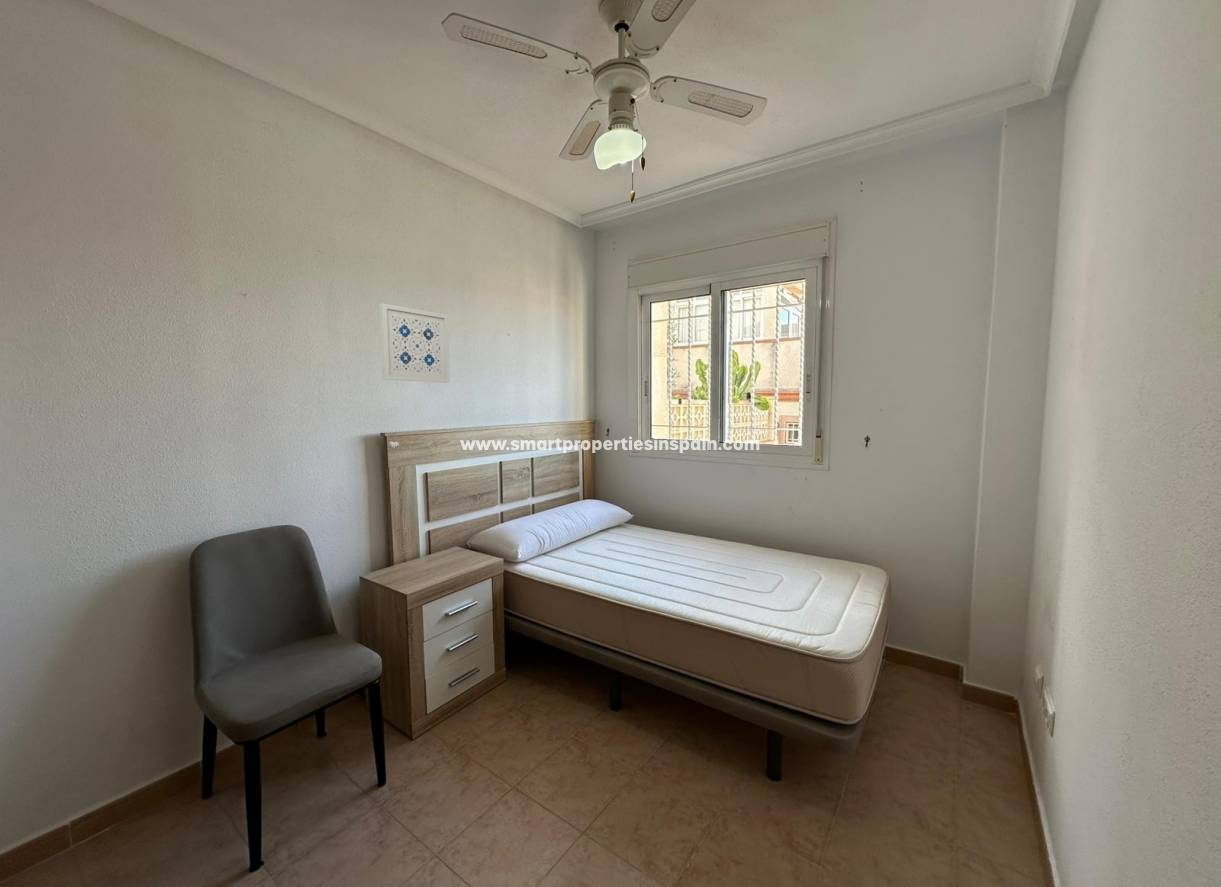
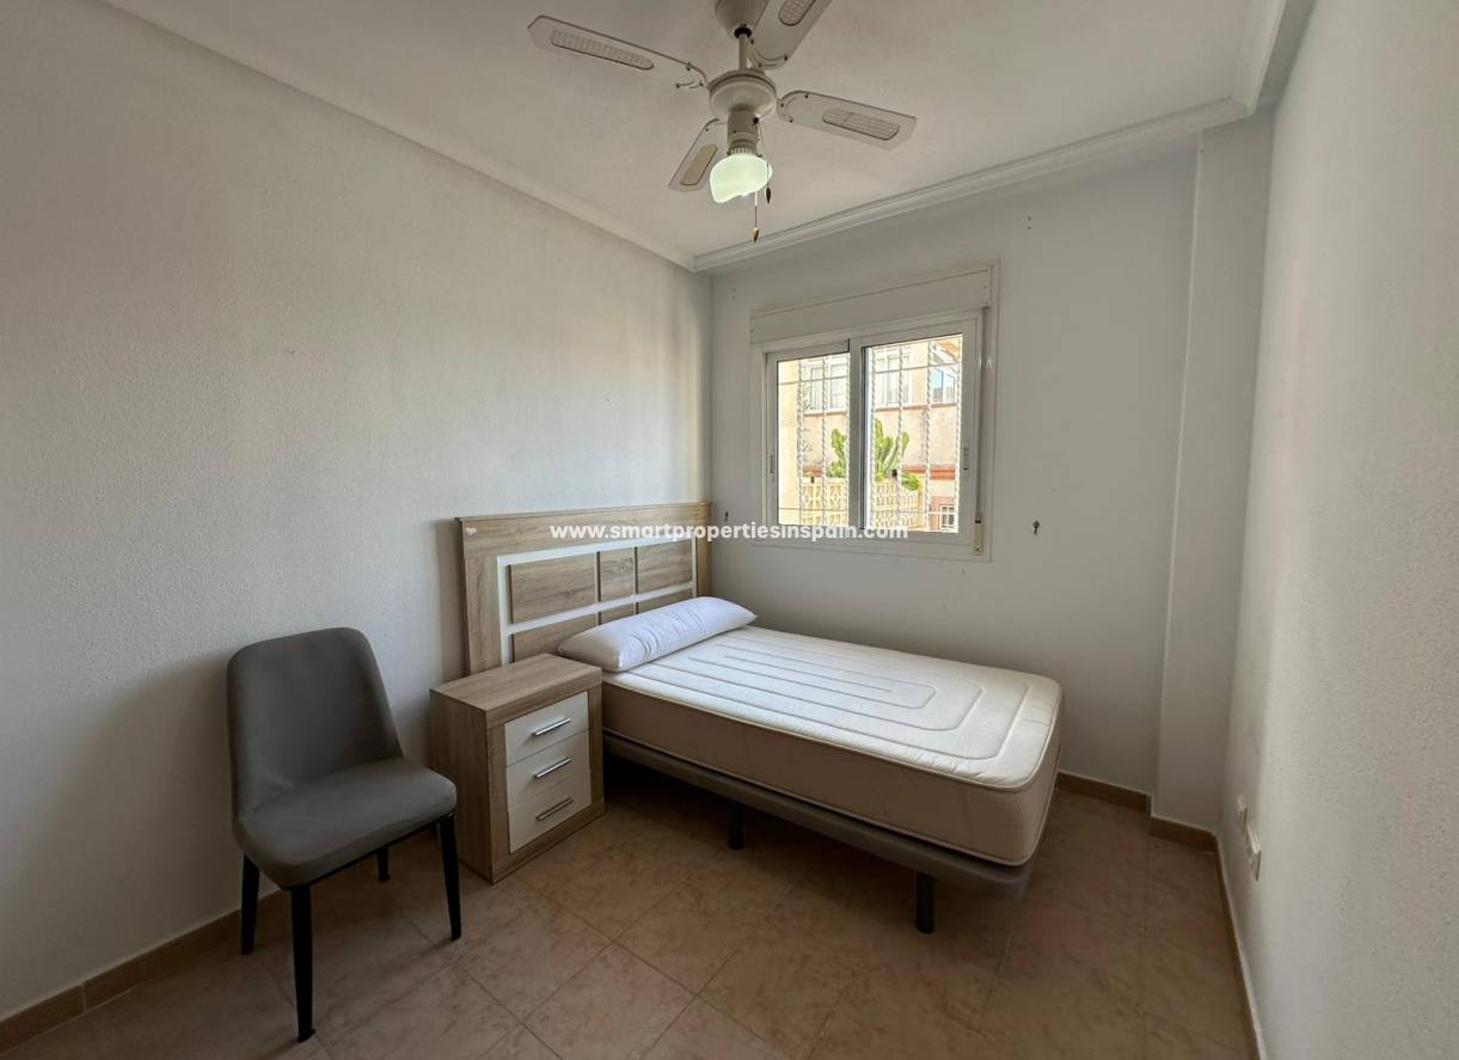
- wall art (416, 345)
